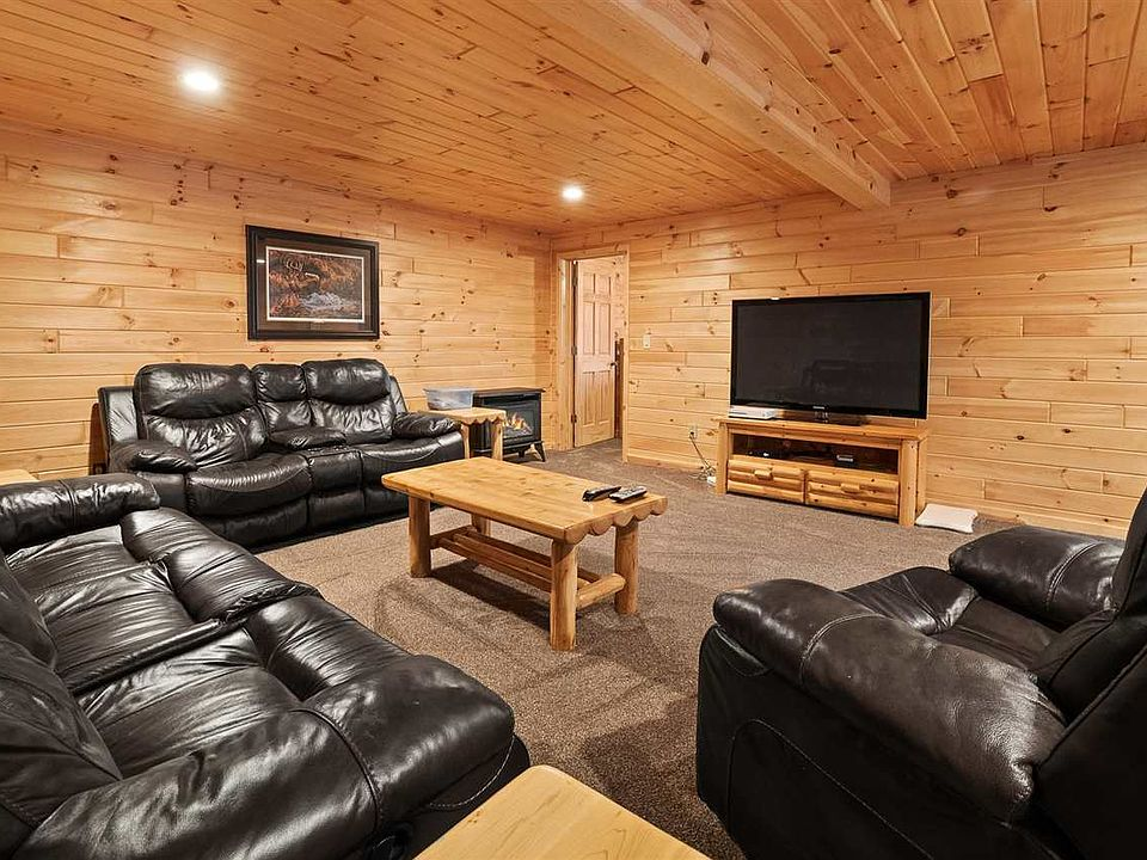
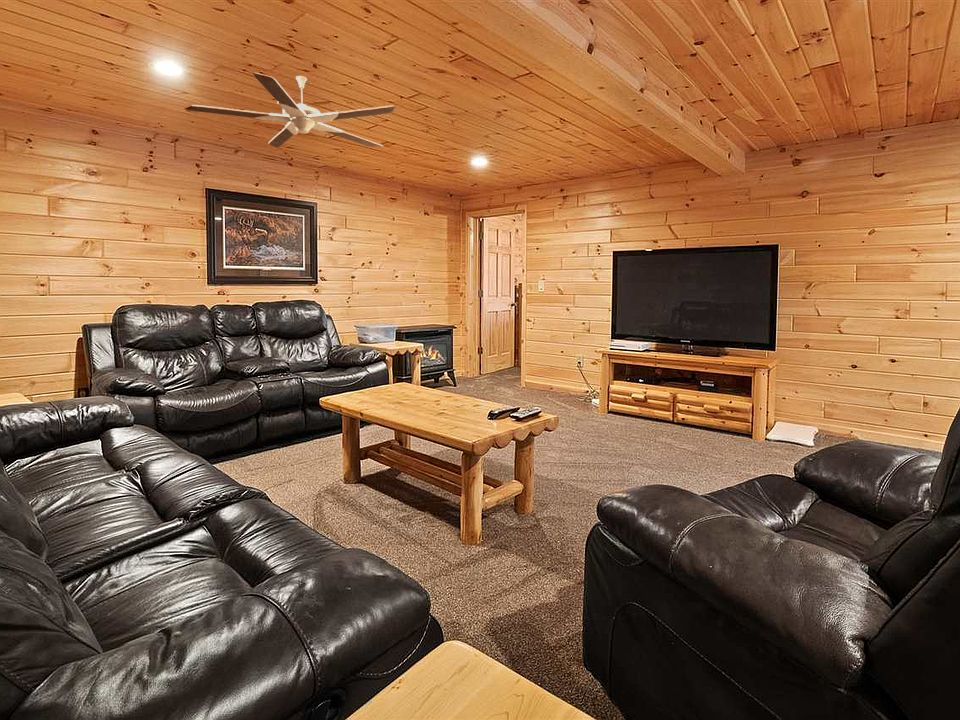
+ ceiling fan (293, 104)
